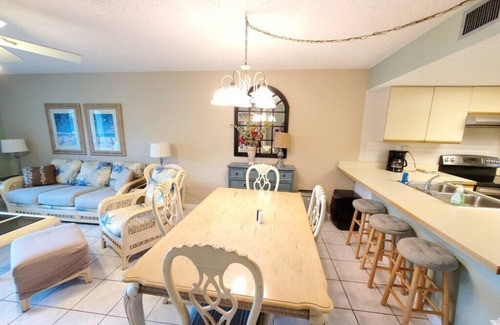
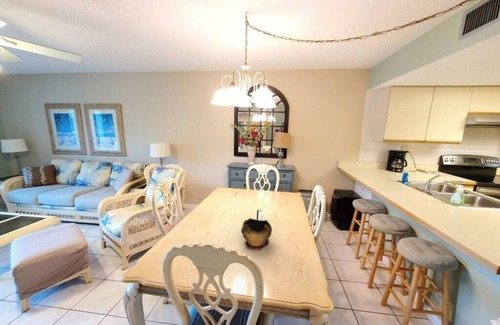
+ decorative bowl (256, 230)
